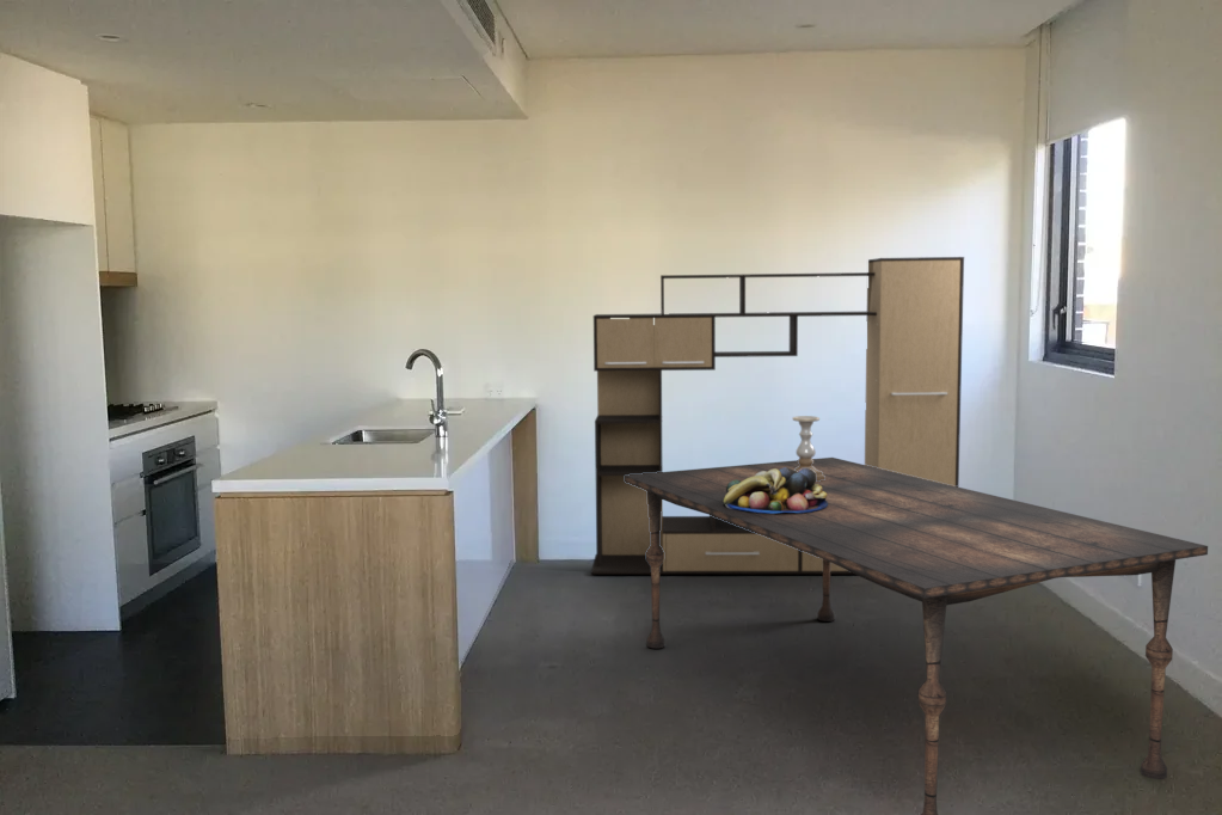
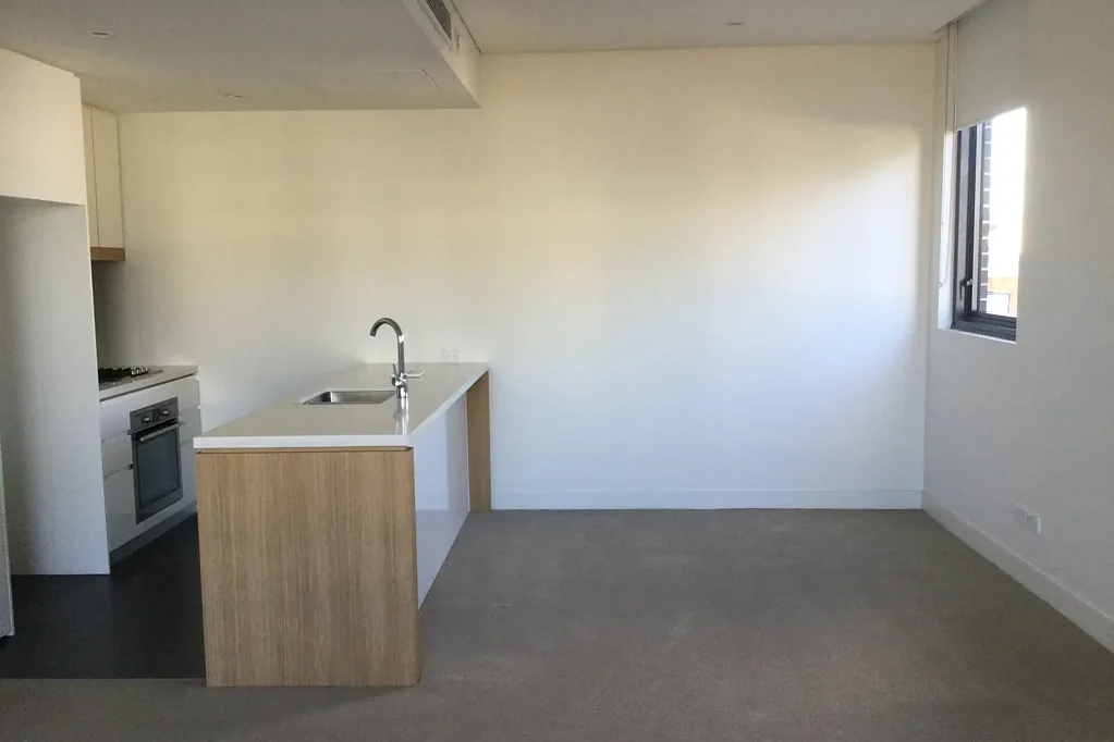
- fruit bowl (775, 485)
- candle holder (805, 447)
- dining table (873, 582)
- media console (769, 355)
